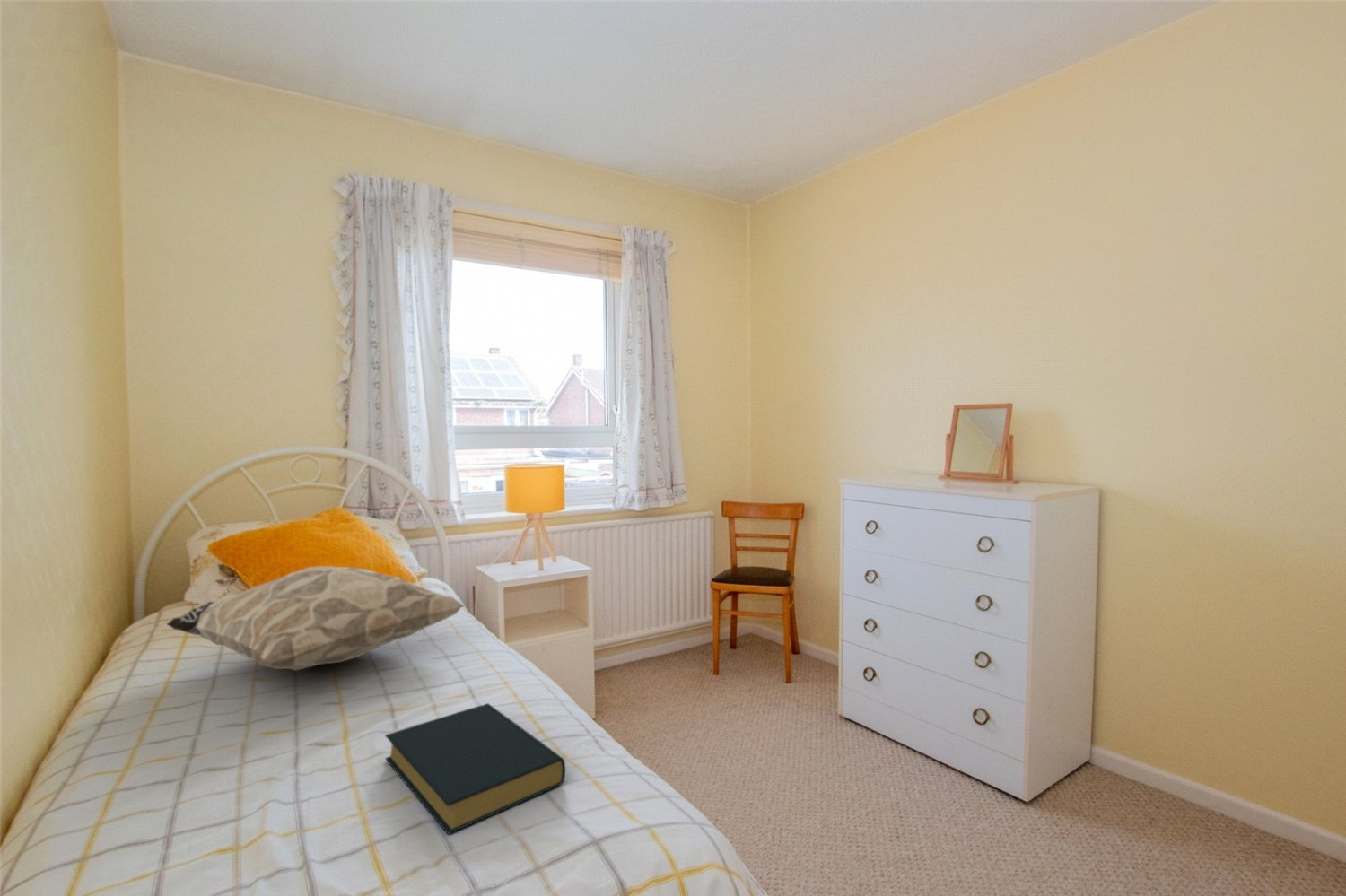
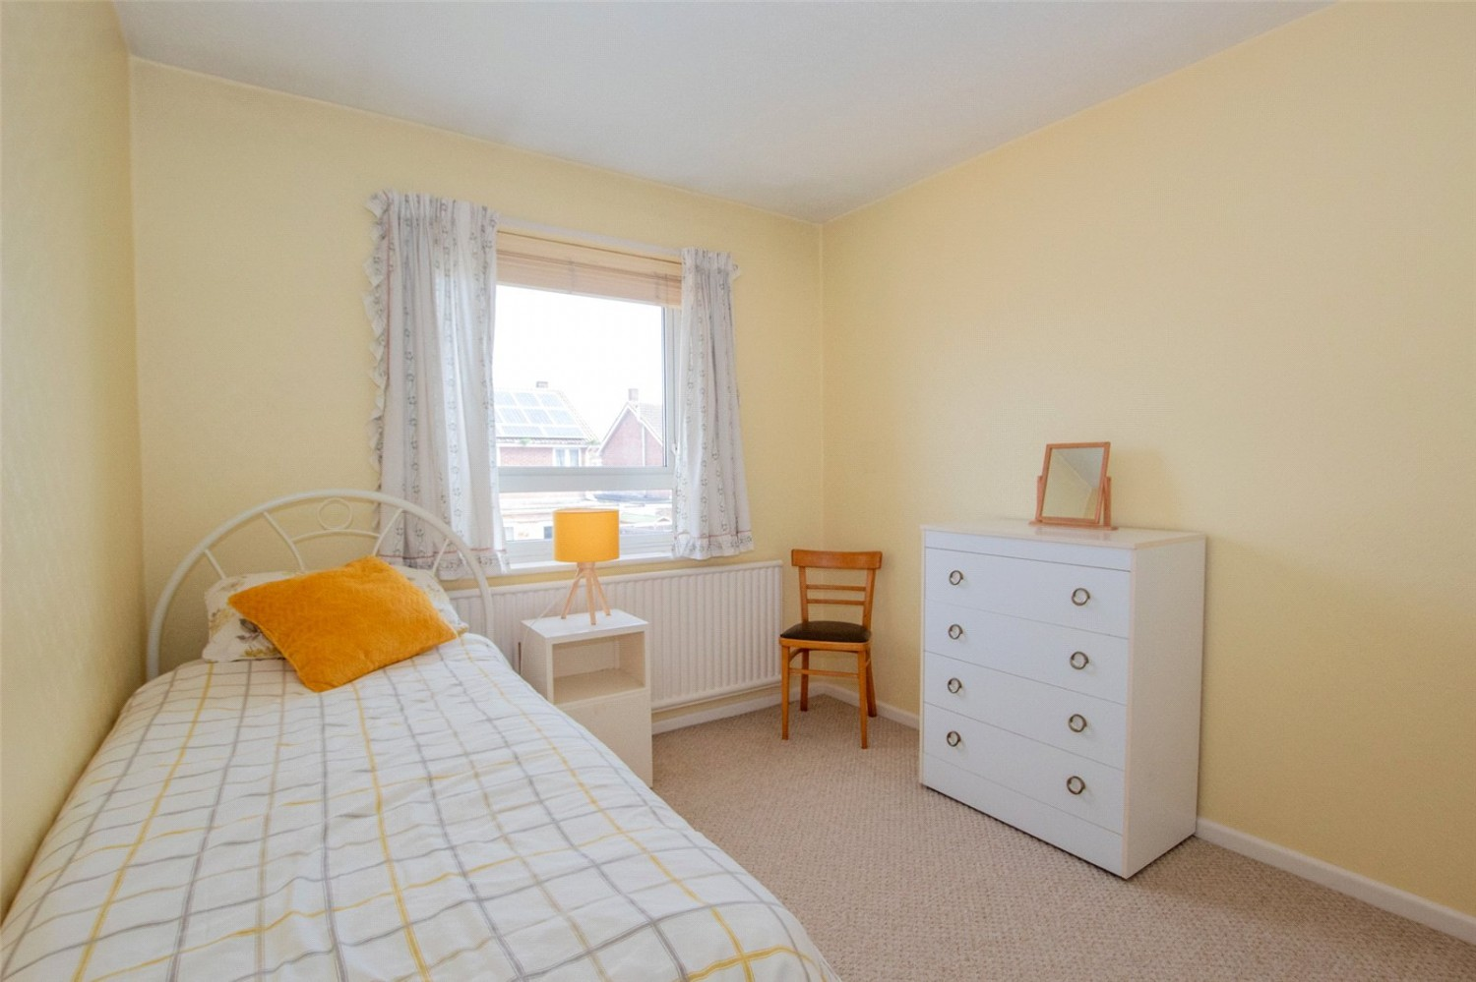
- decorative pillow (322, 613)
- hardback book (472, 758)
